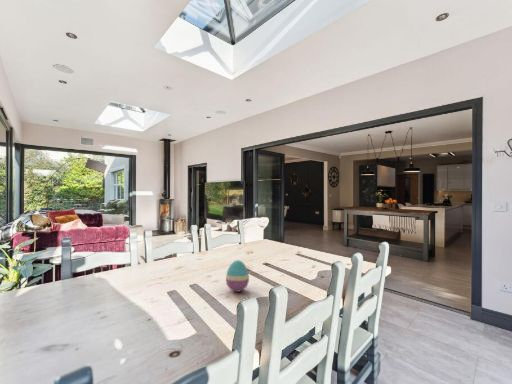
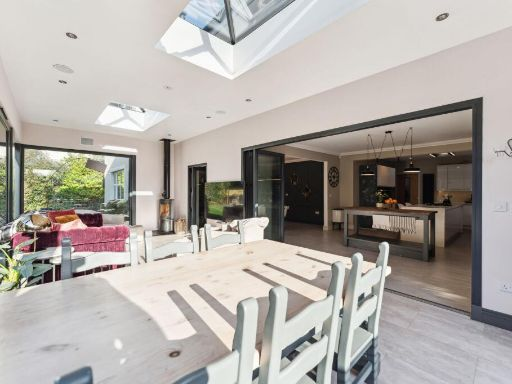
- decorative egg (237, 275)
